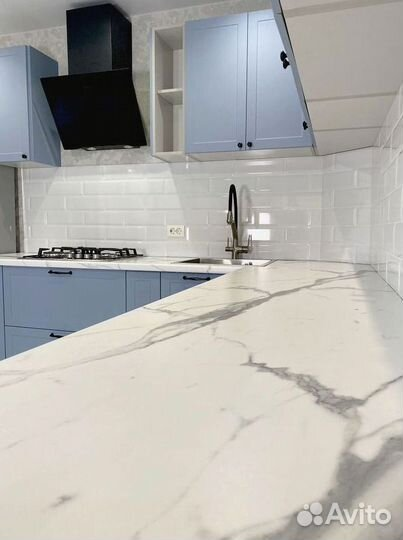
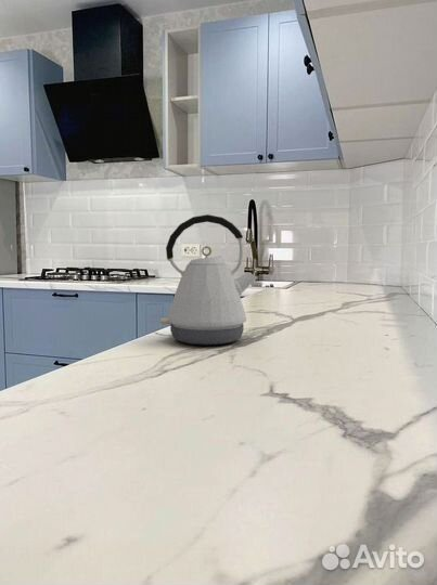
+ kettle (209, 277)
